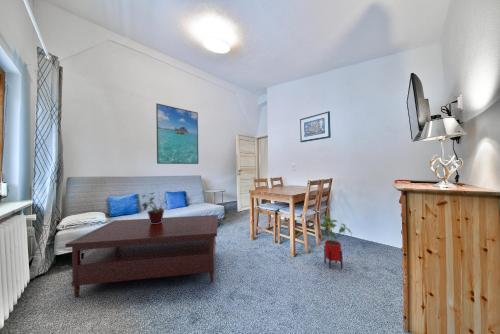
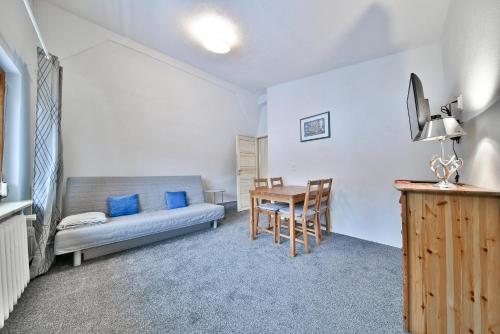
- potted plant (152, 207)
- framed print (179, 136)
- house plant (330, 240)
- coffee table (159, 248)
